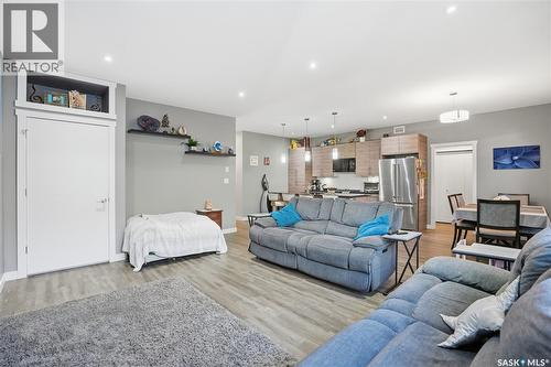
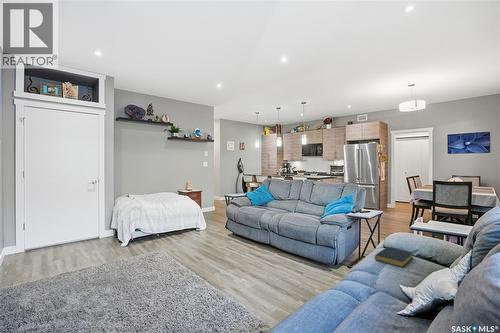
+ hardback book (394, 256)
